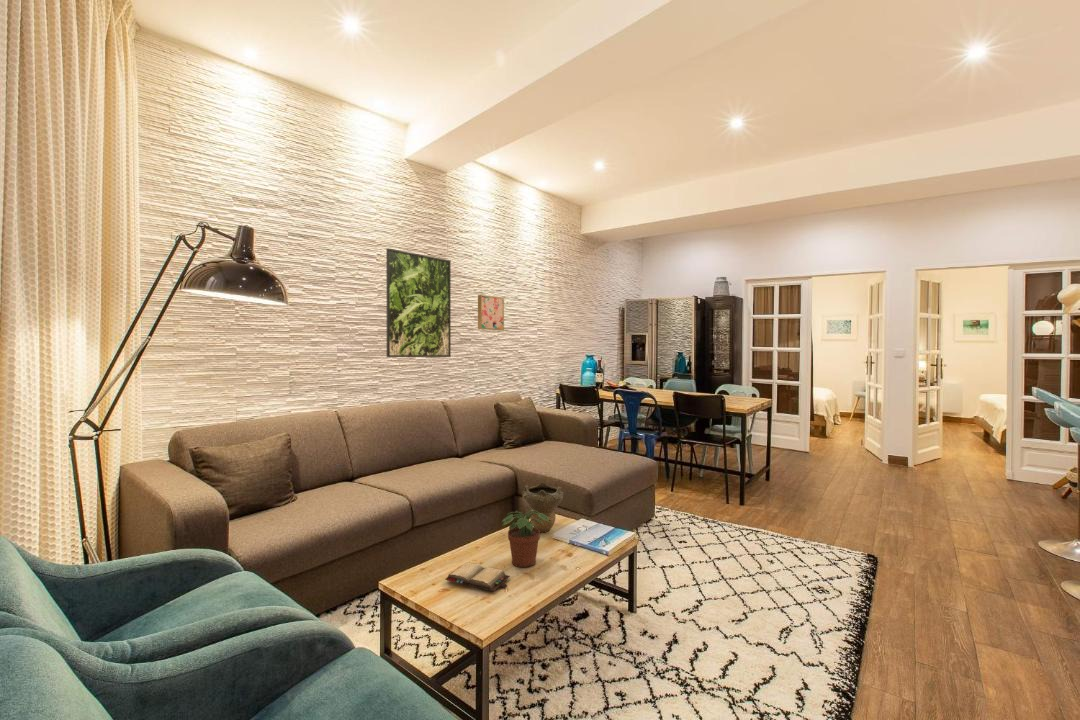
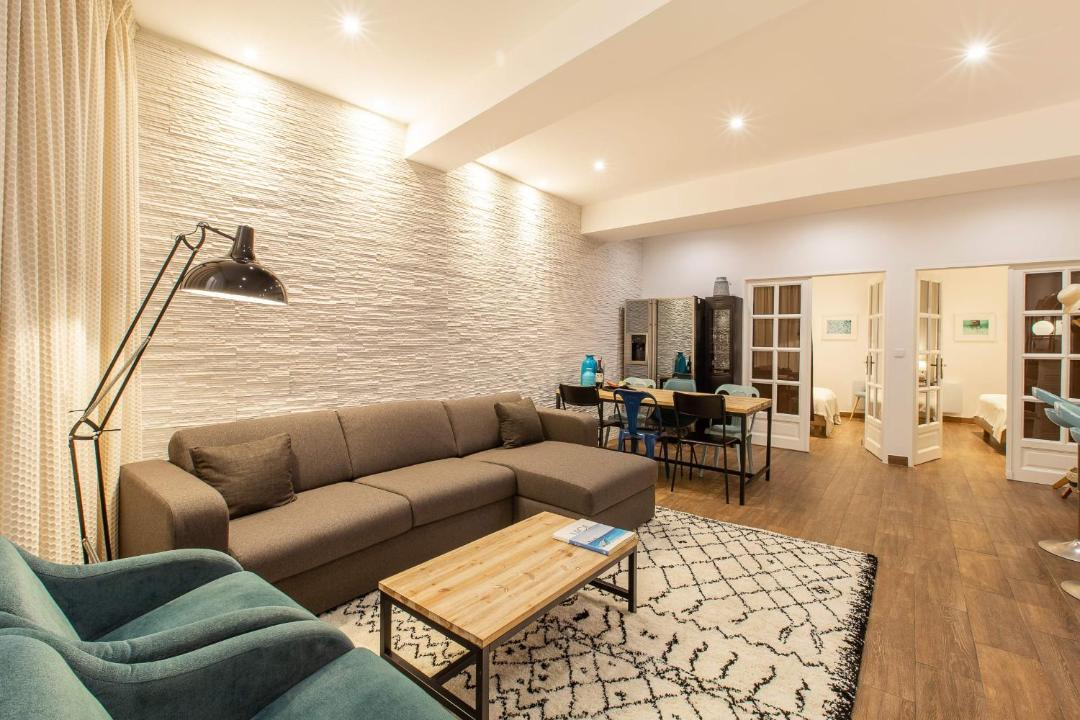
- hardback book (476, 576)
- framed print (420, 306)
- wall art (491, 313)
- decorative bowl (542, 507)
- potted plant (524, 537)
